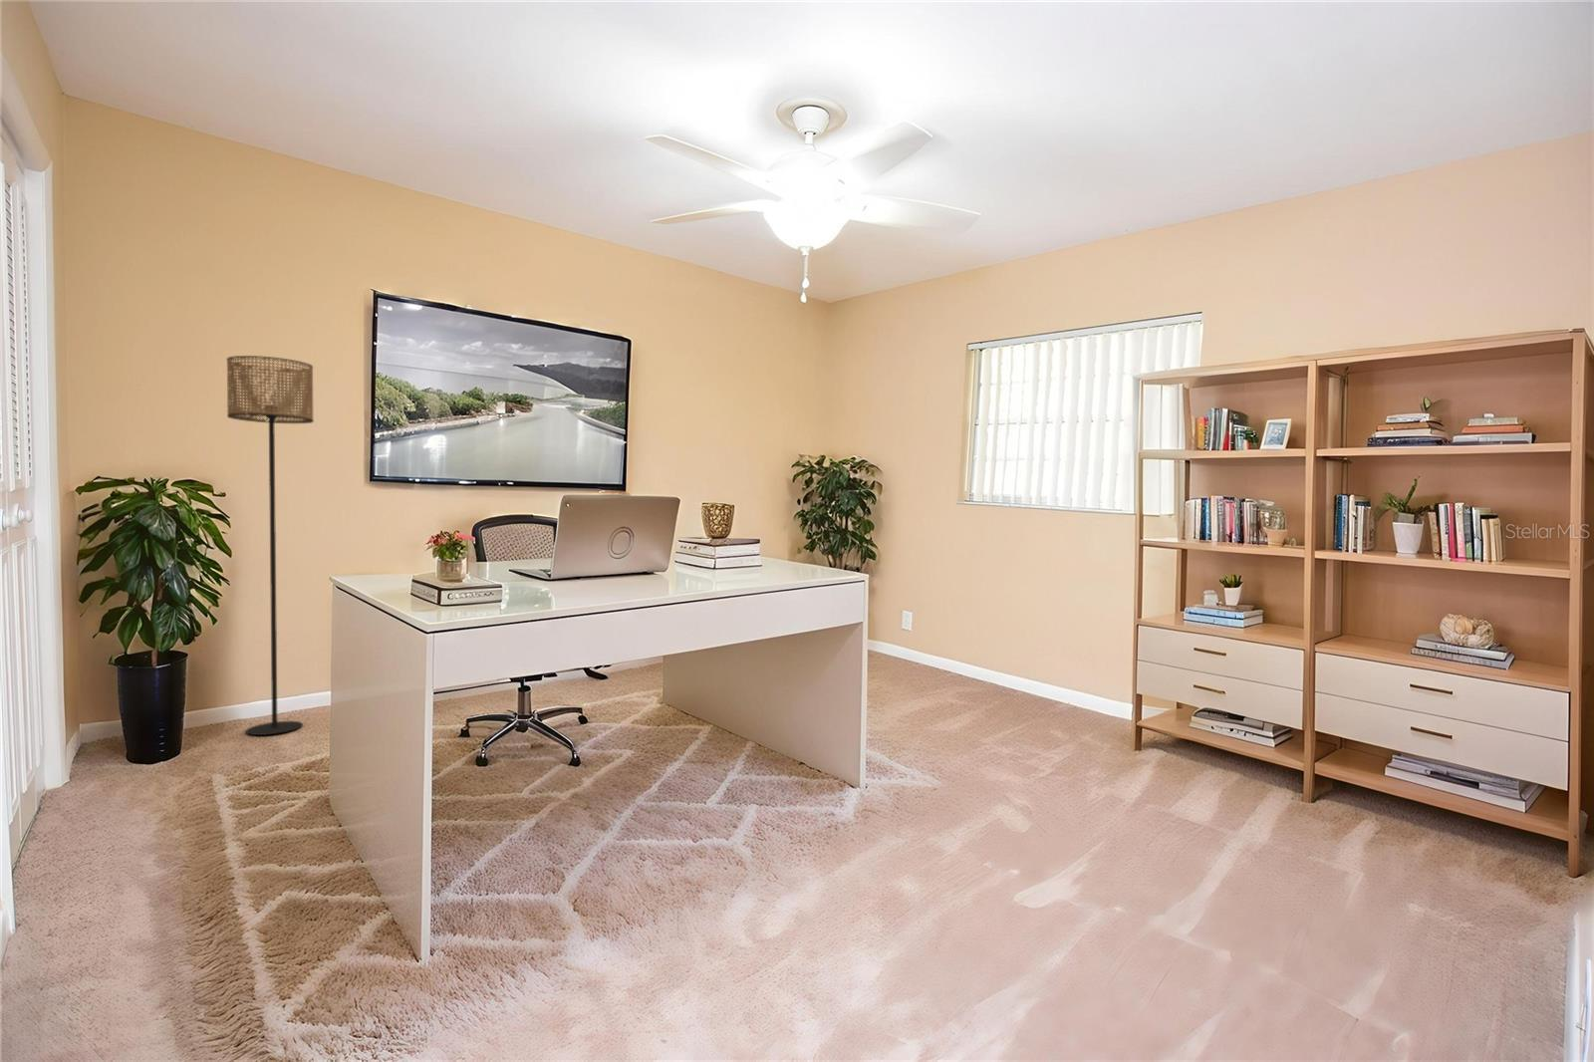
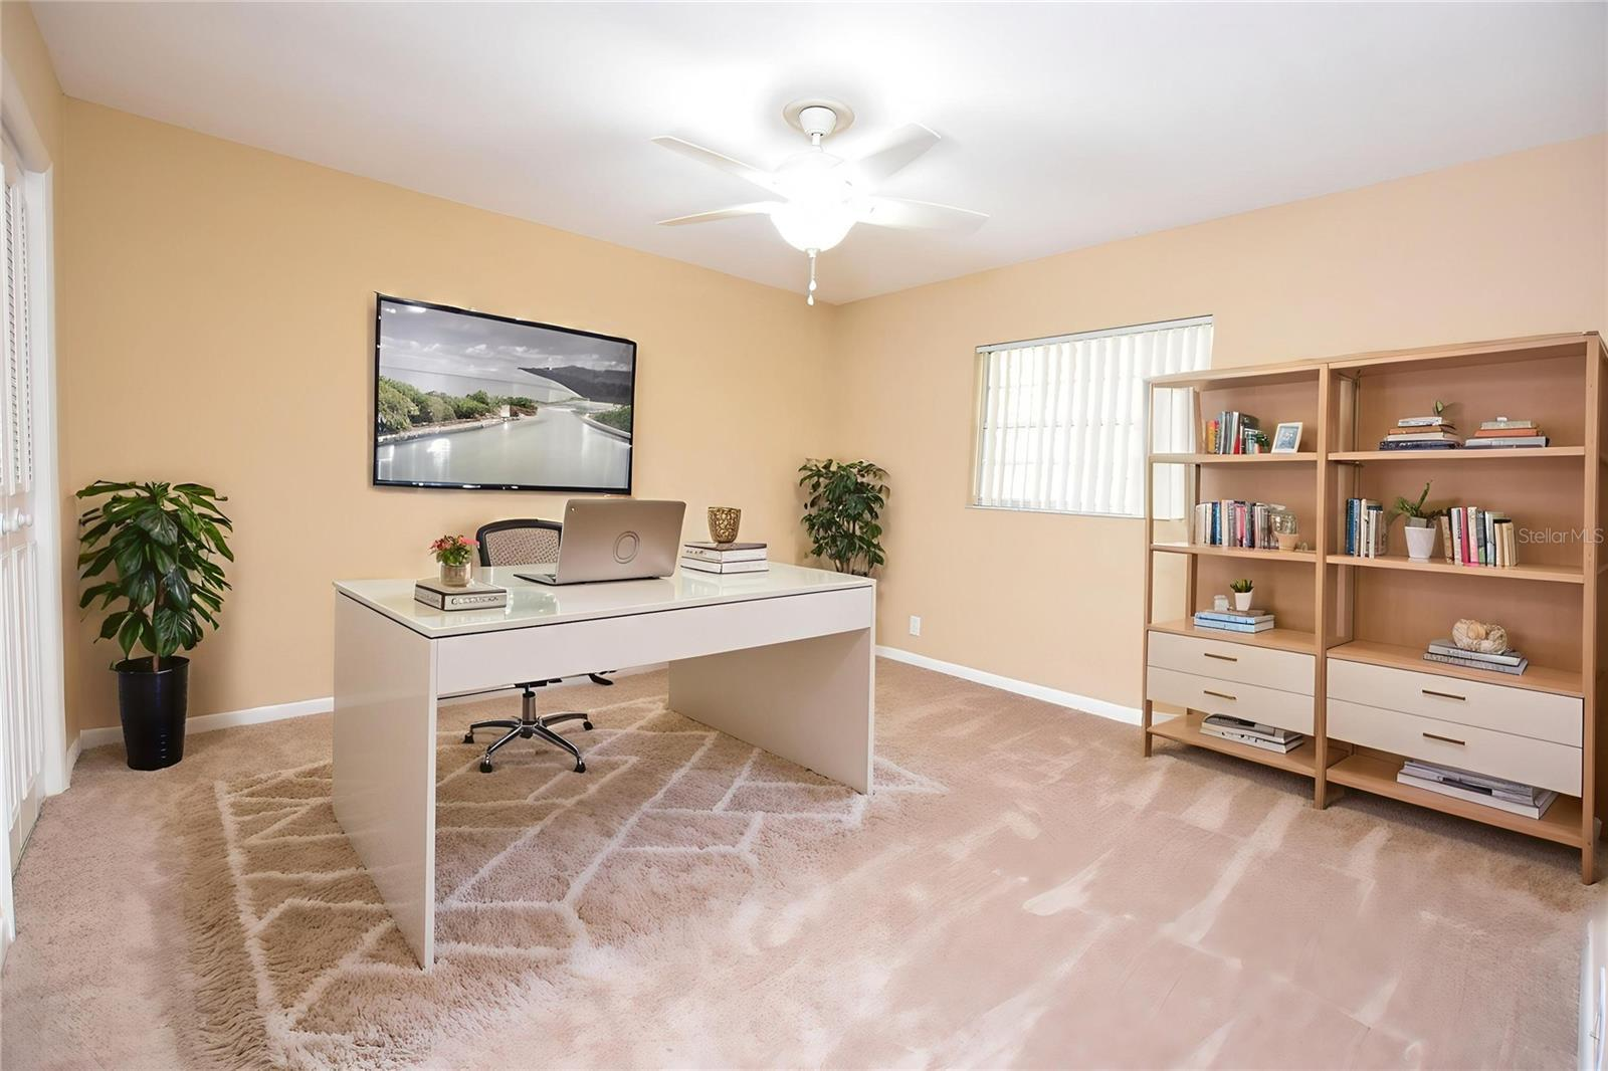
- floor lamp (271, 546)
